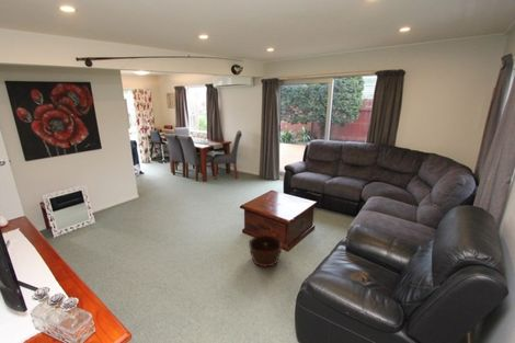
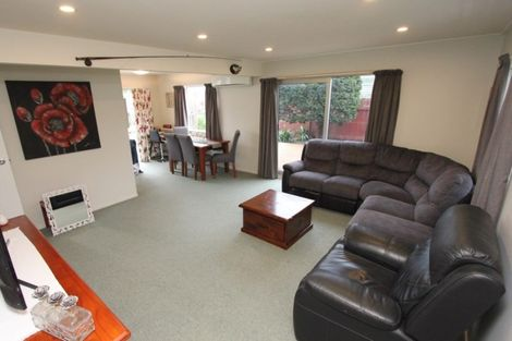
- basket (265, 251)
